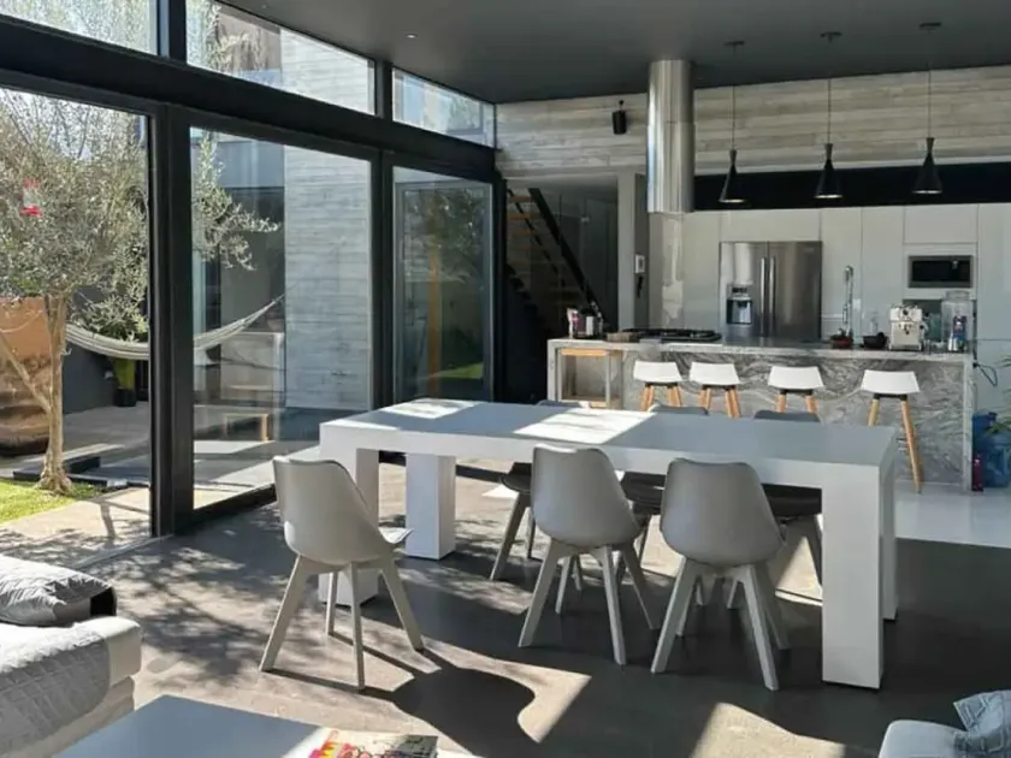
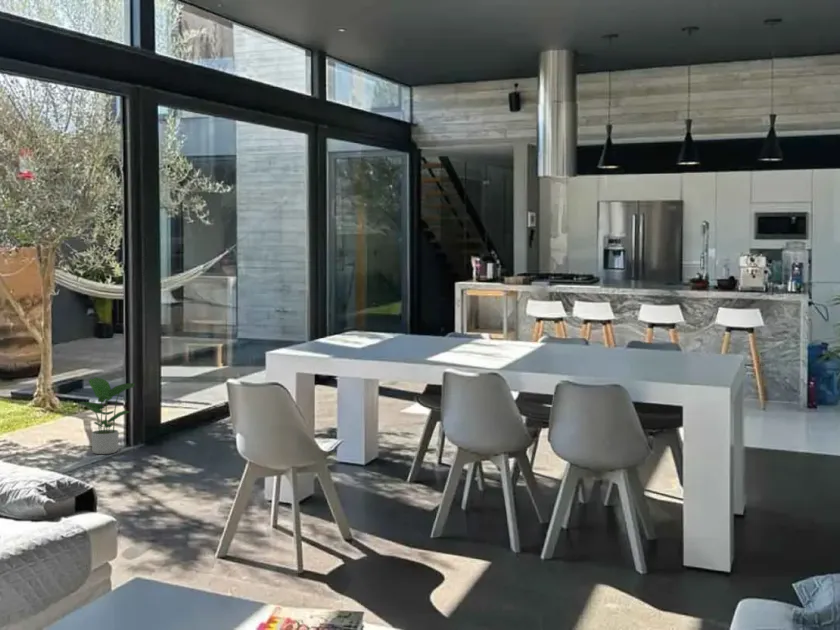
+ potted plant (105, 416)
